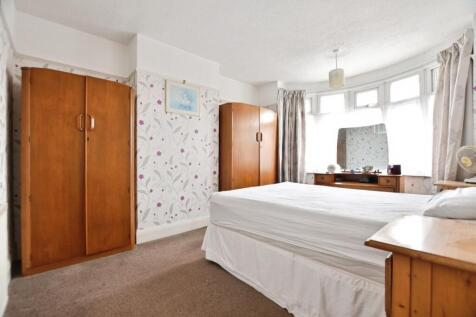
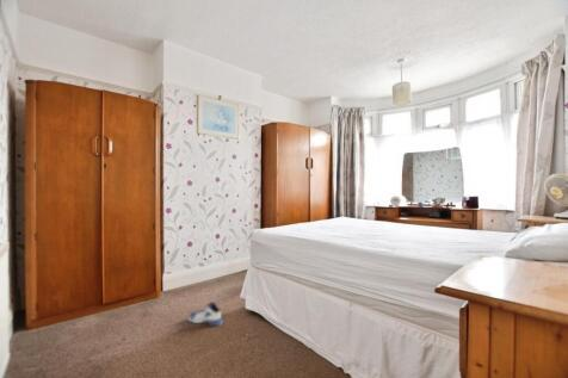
+ sneaker (206, 311)
